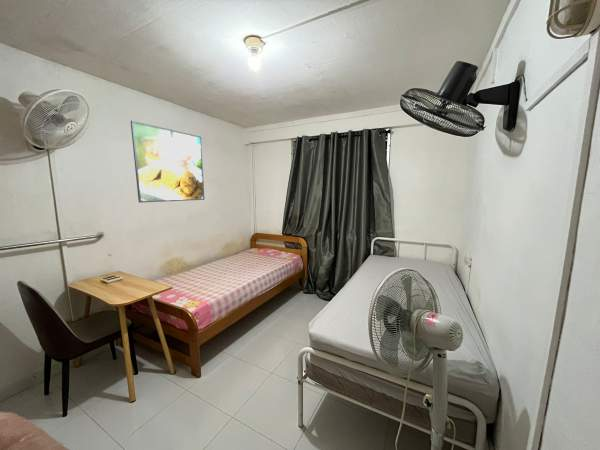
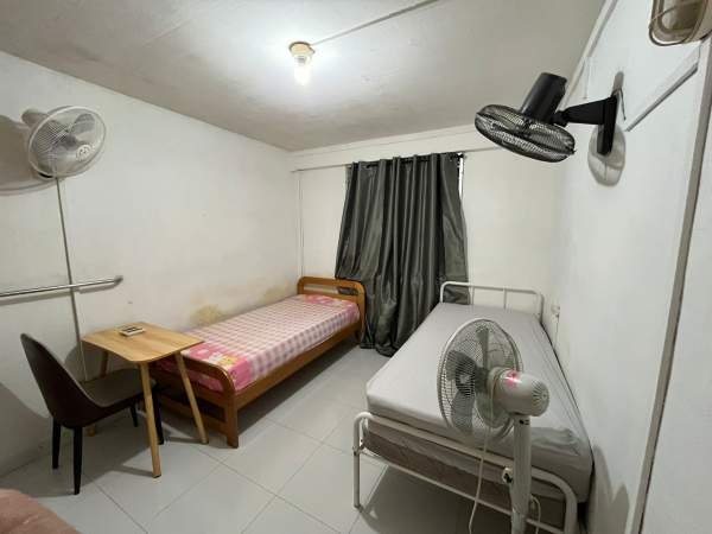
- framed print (173, 166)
